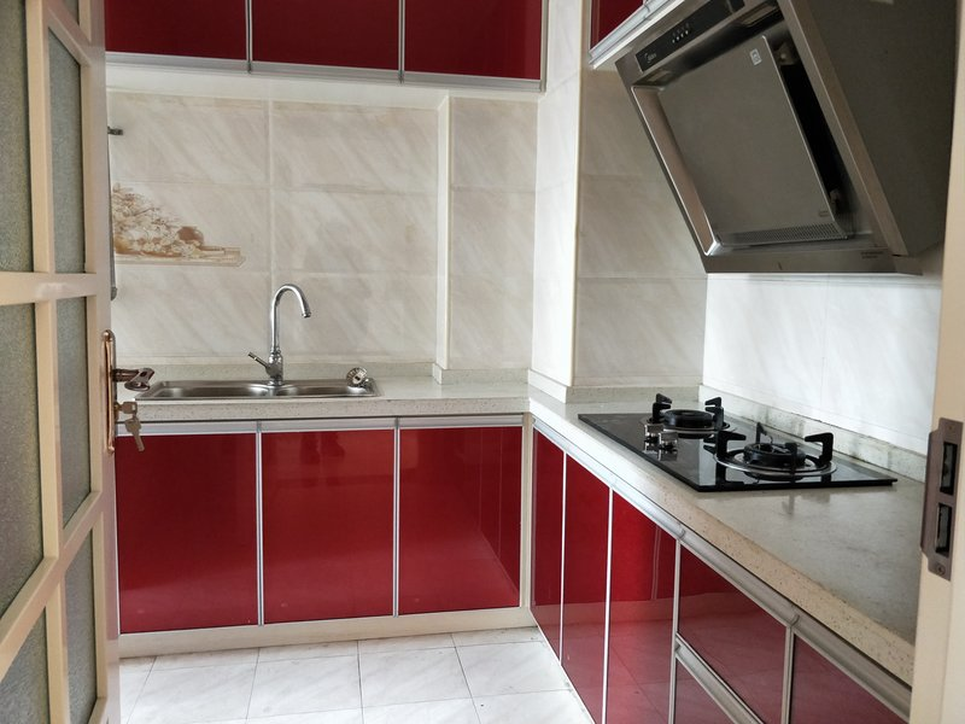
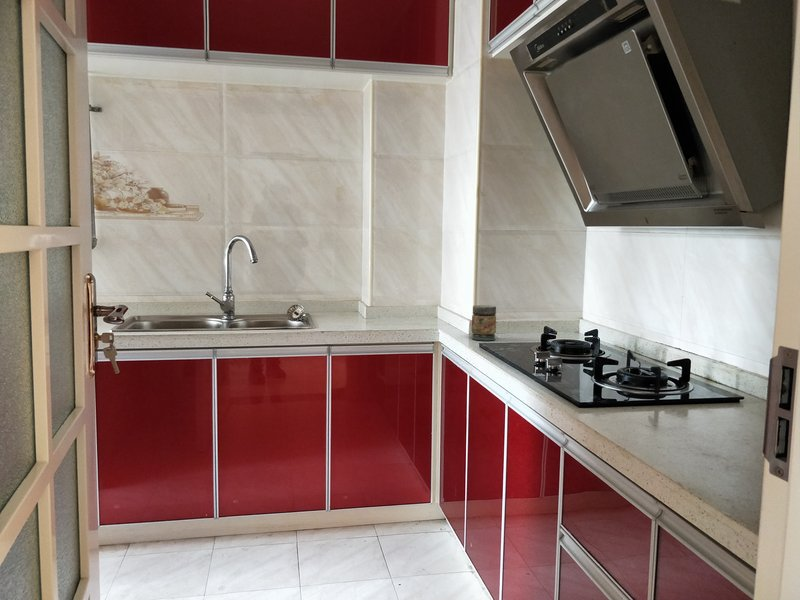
+ jar (484, 322)
